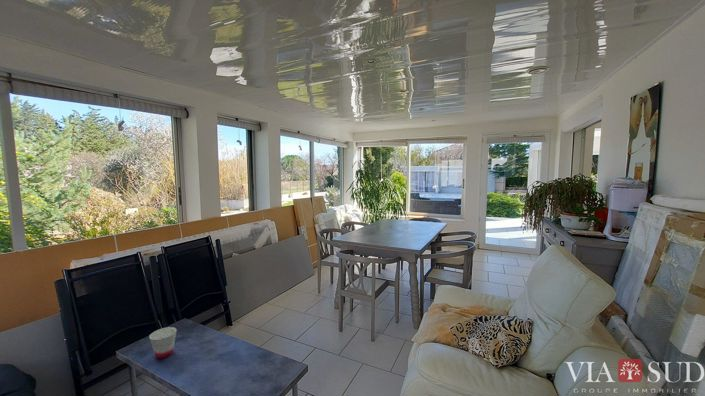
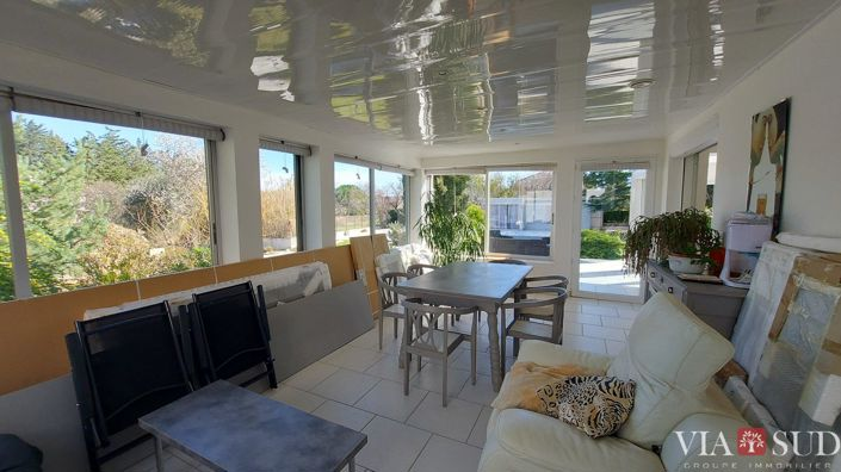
- cup (163, 343)
